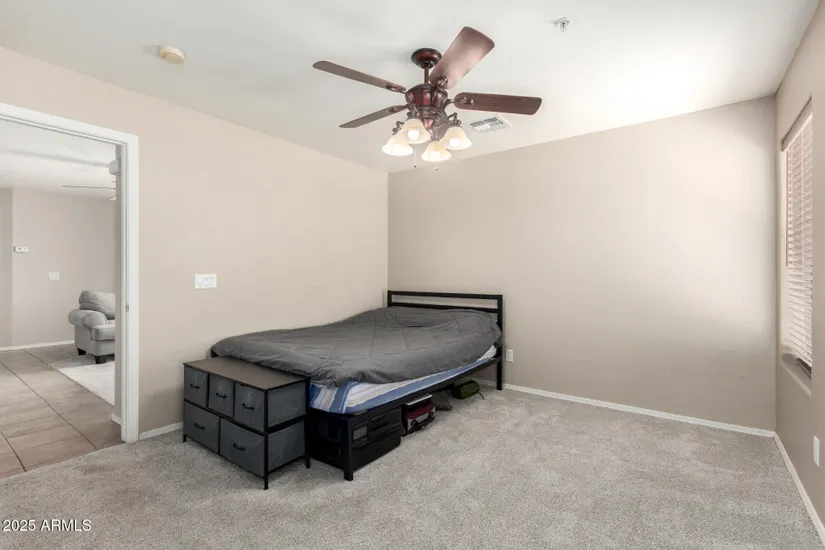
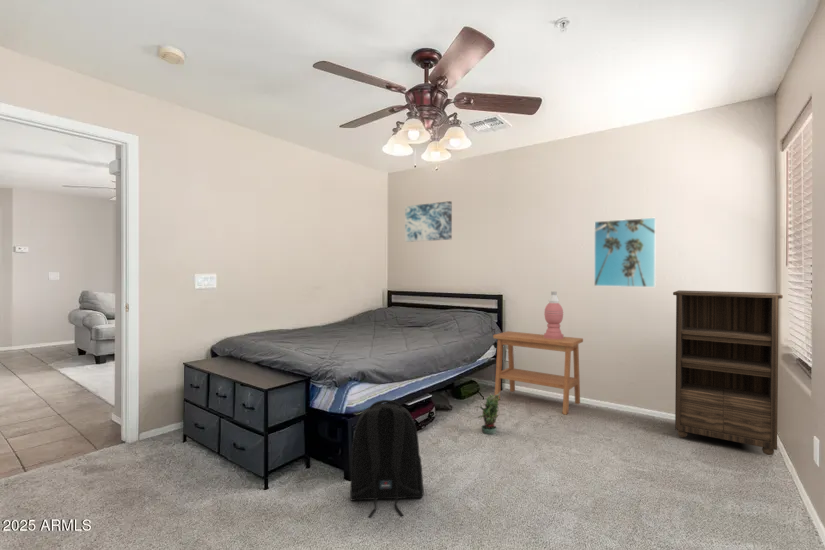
+ backpack (387, 449)
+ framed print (623, 253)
+ potted plant (490, 412)
+ wall art (427, 222)
+ bookshelf (724, 366)
+ table lamp (553, 314)
+ side table (536, 372)
